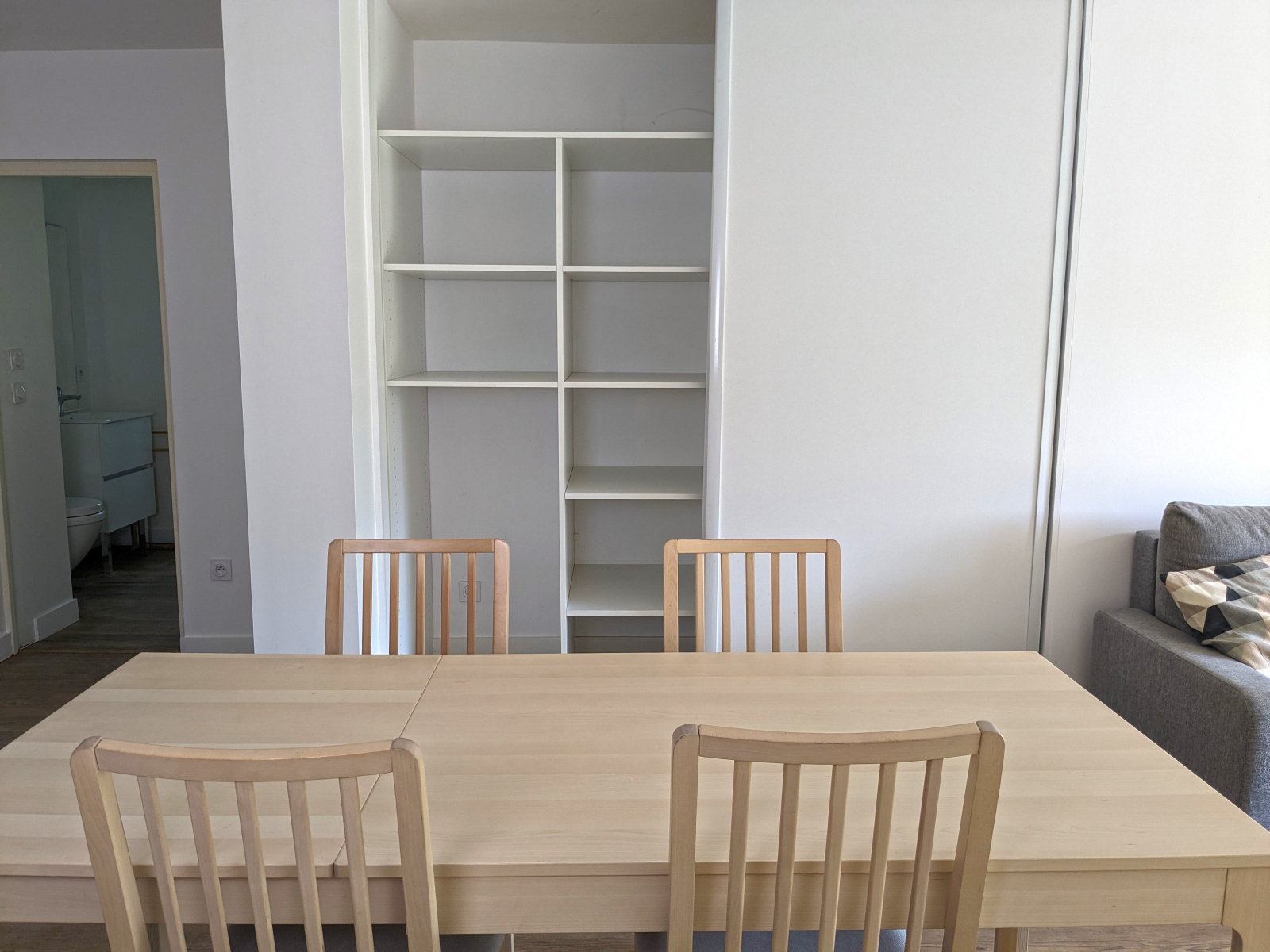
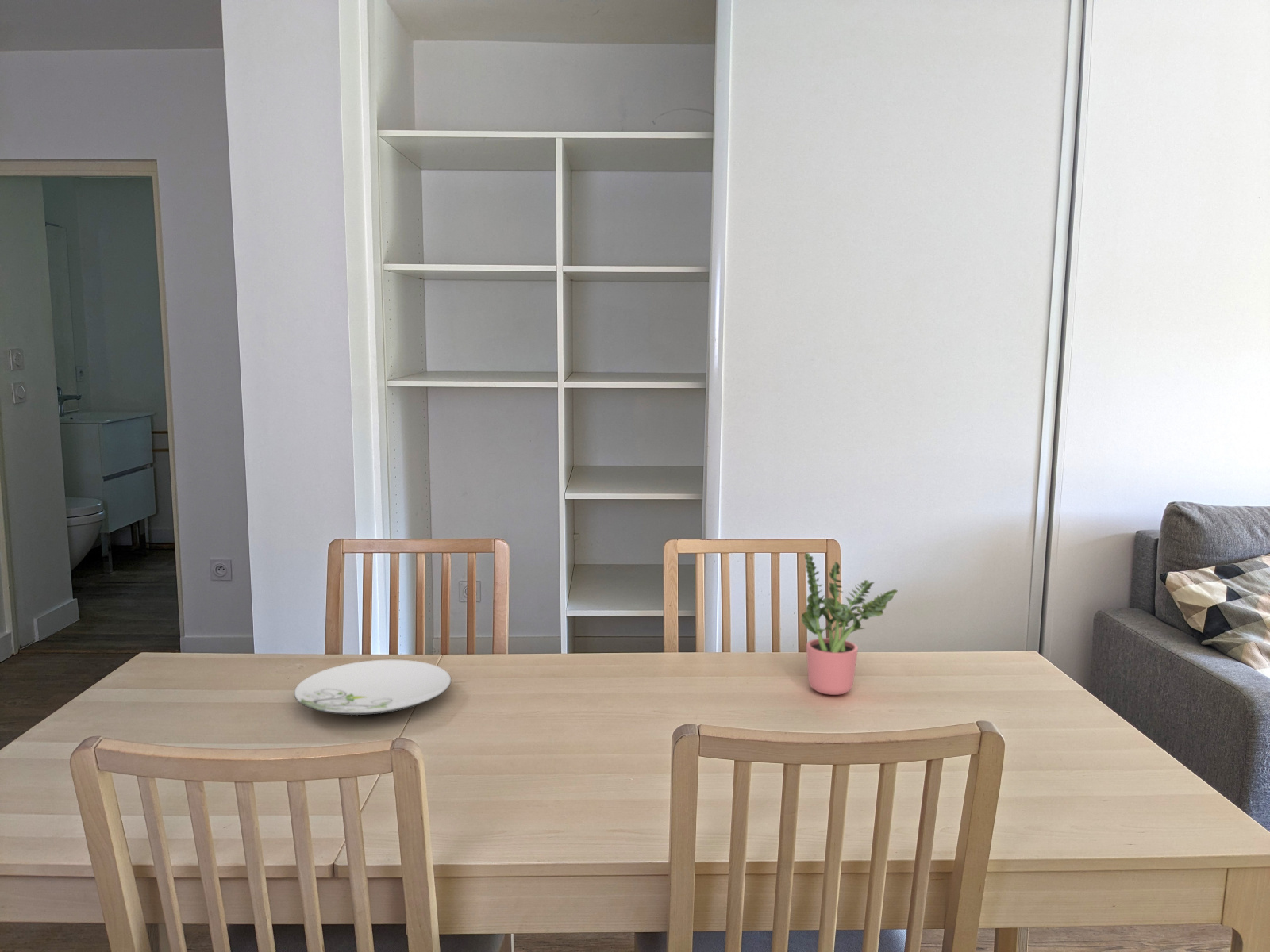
+ plate (375, 693)
+ potted plant (844, 617)
